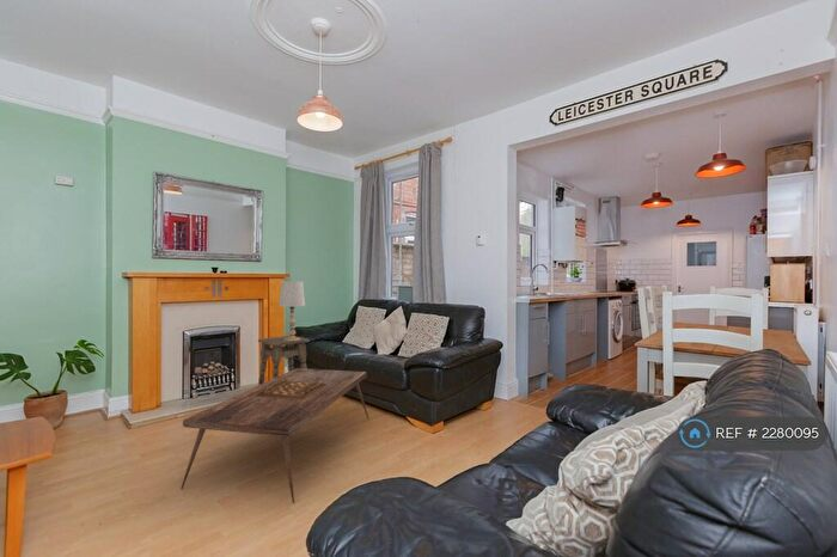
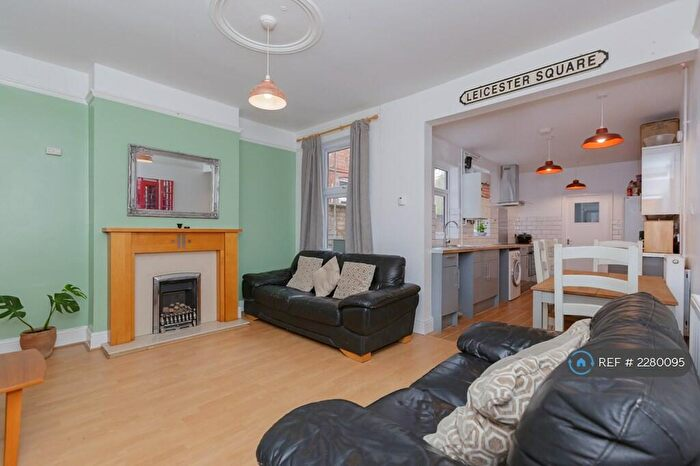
- table lamp (292, 310)
- coffee table (293, 415)
- side table (287, 362)
